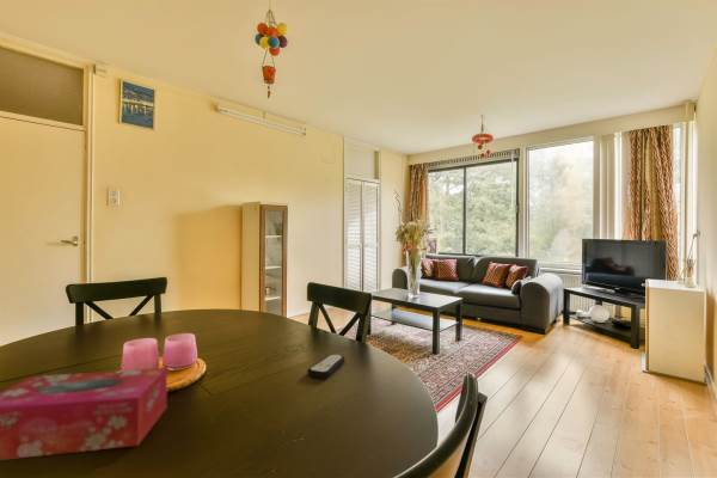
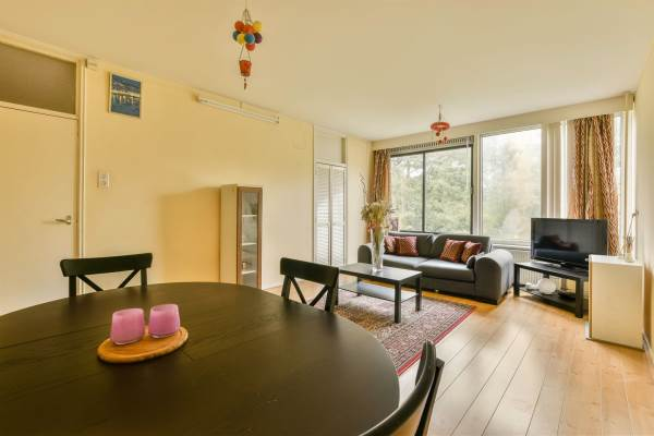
- tissue box (80, 409)
- remote control (327, 364)
